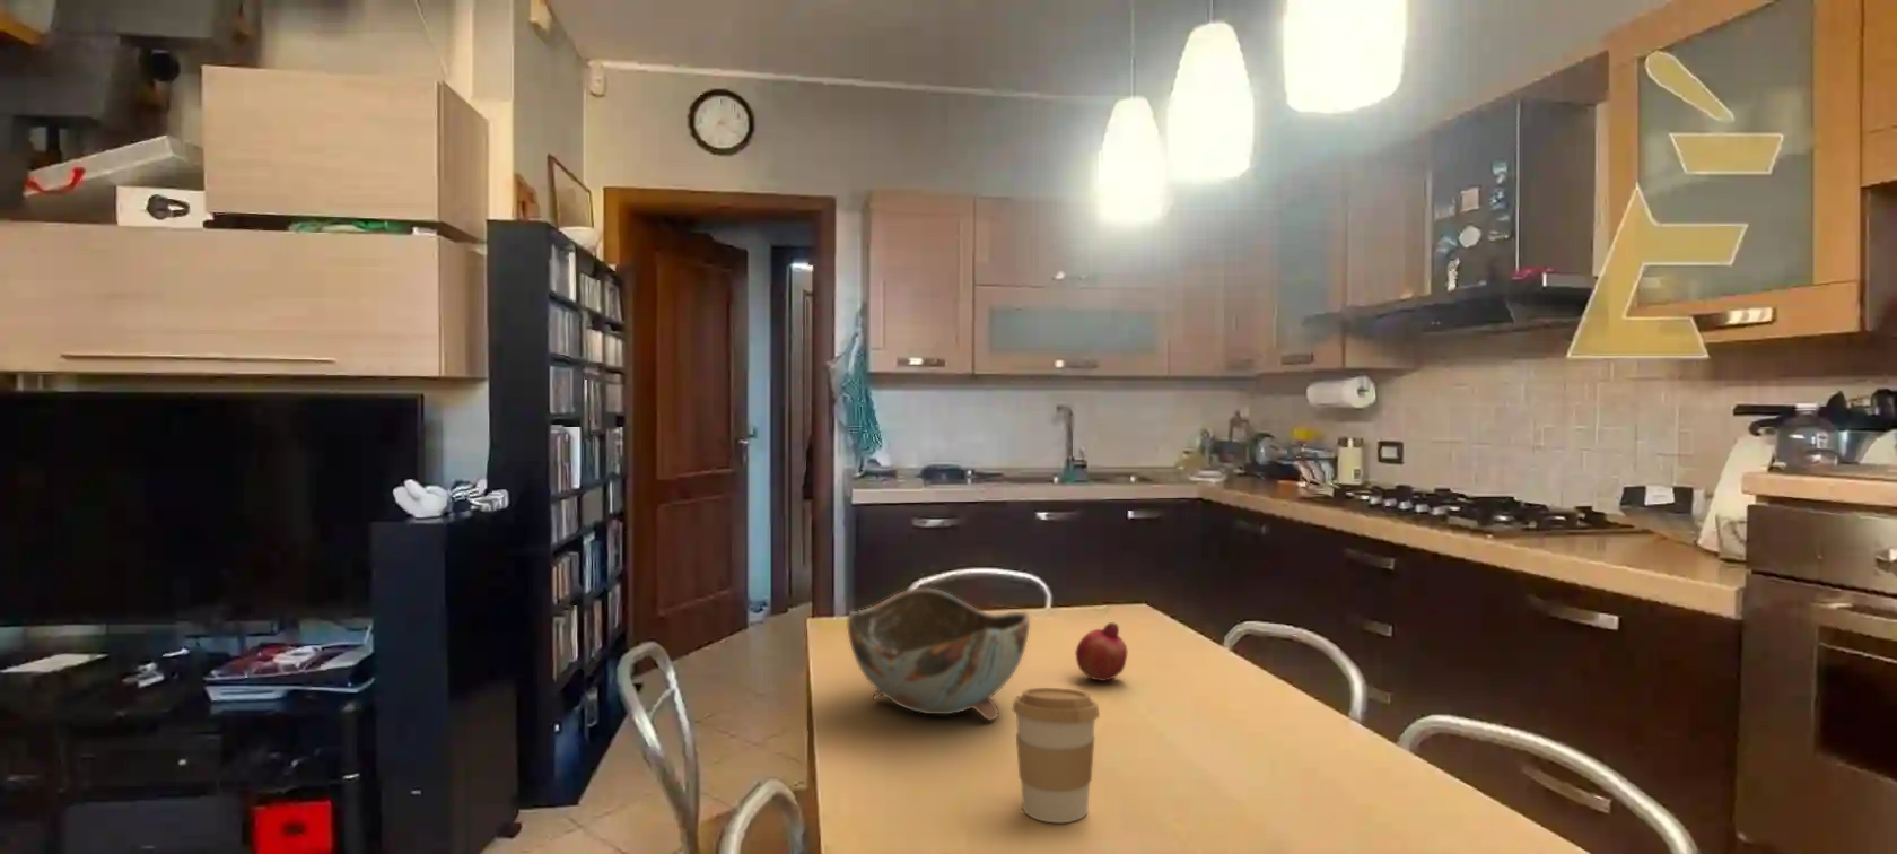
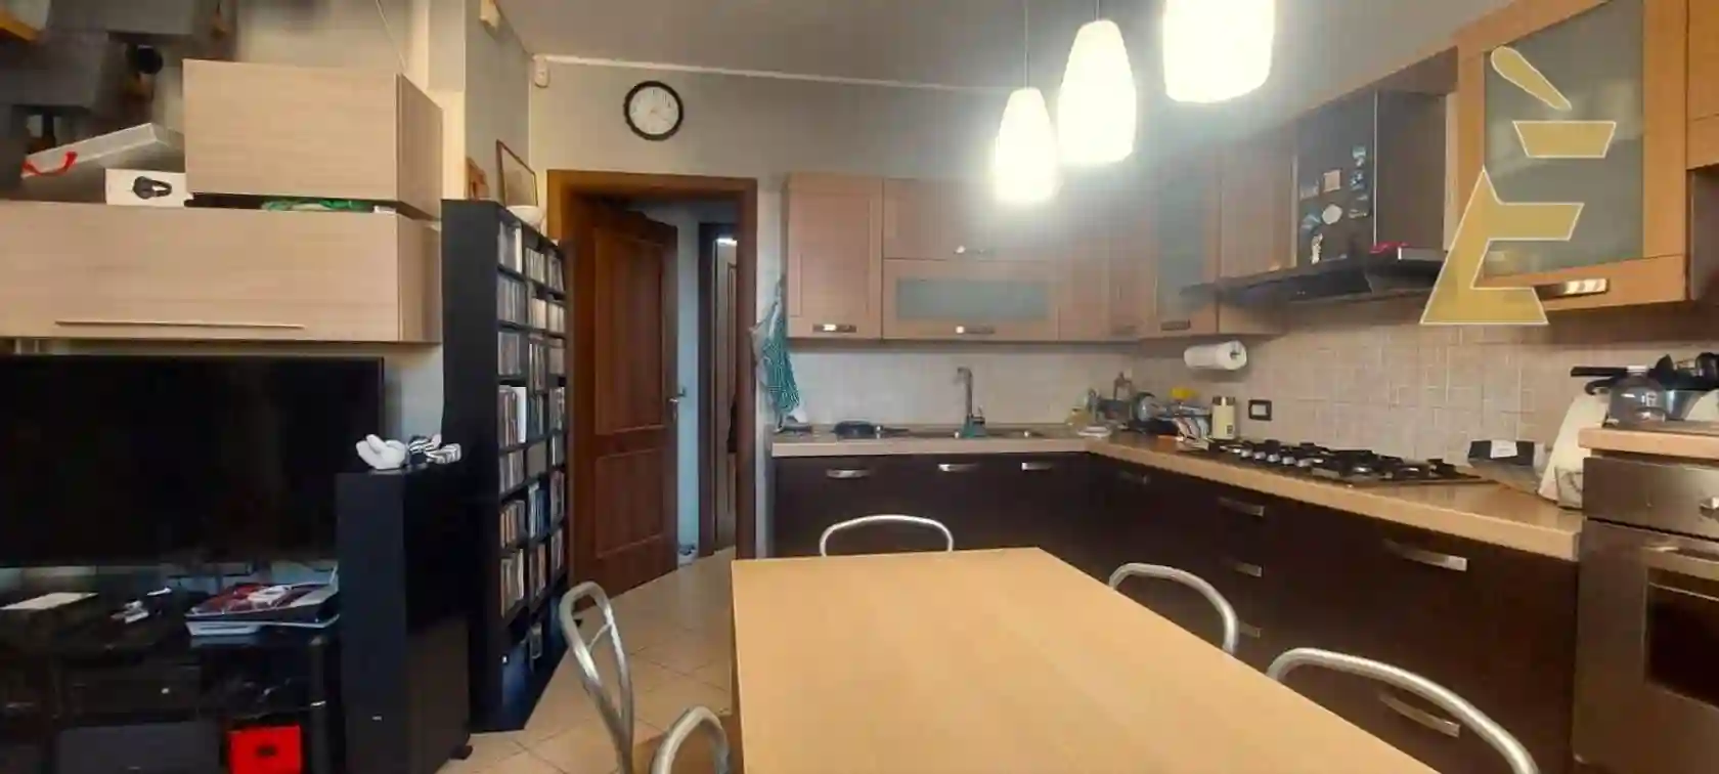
- fruit (1101, 650)
- coffee cup (1055, 749)
- bowl (936, 656)
